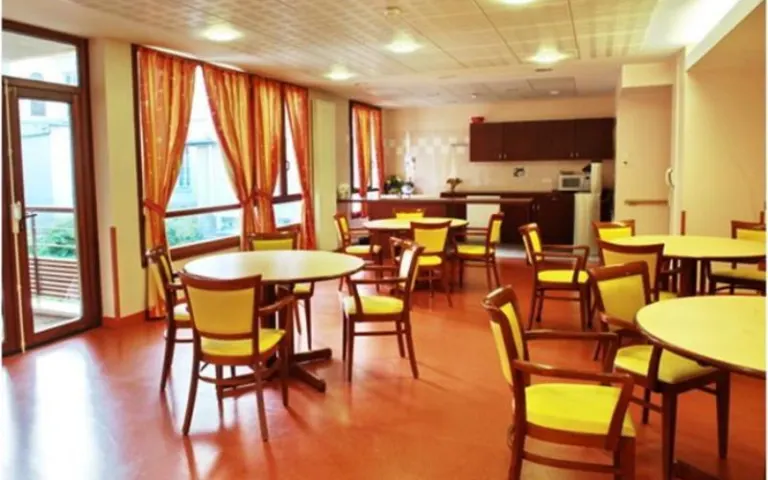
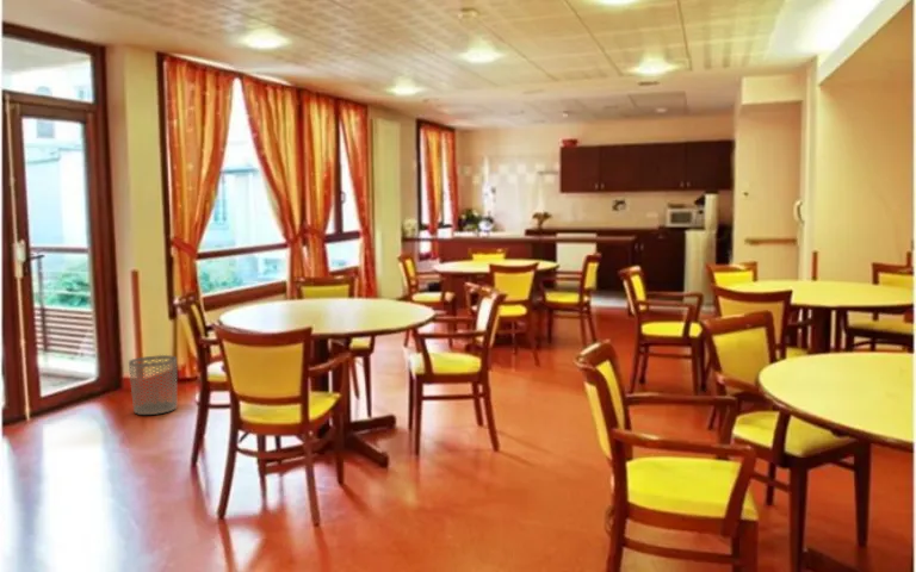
+ waste bin (154, 384)
